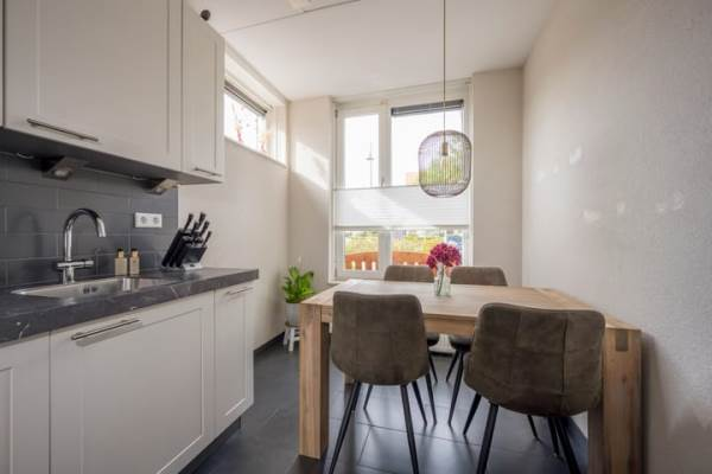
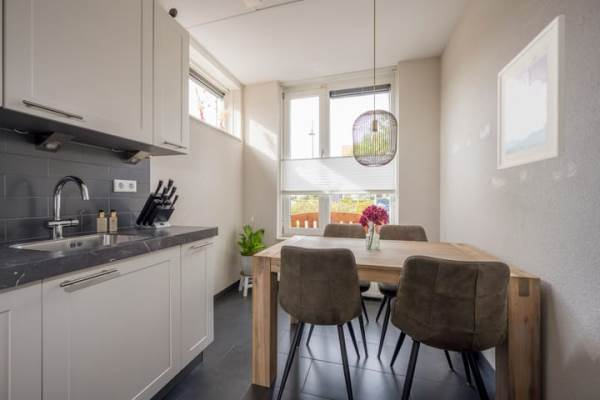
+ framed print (524, 107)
